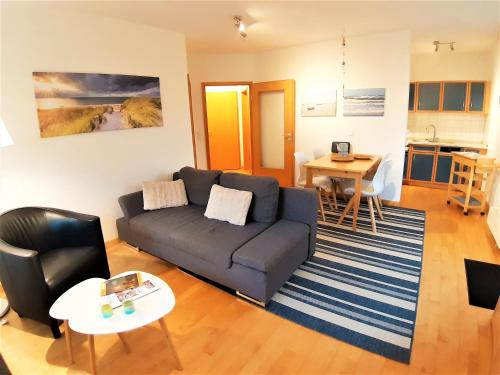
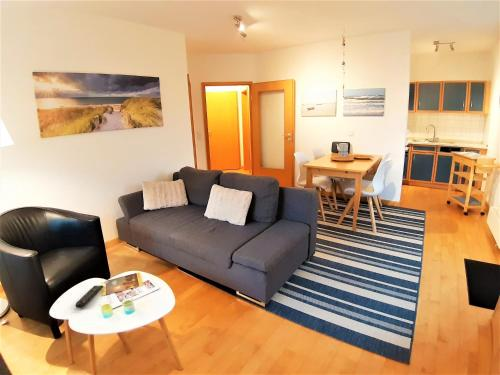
+ remote control (90, 295)
